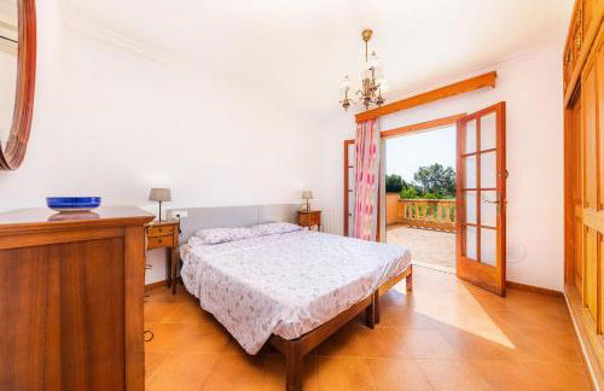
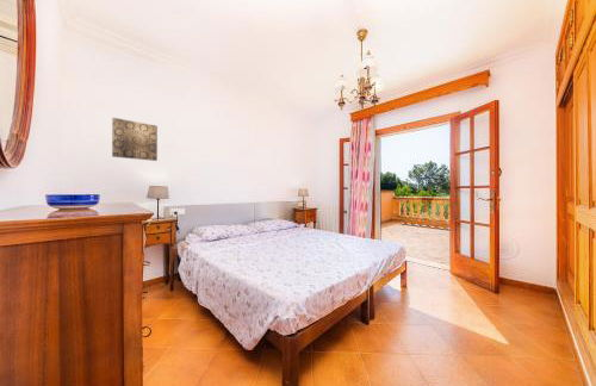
+ wall art (136, 139)
